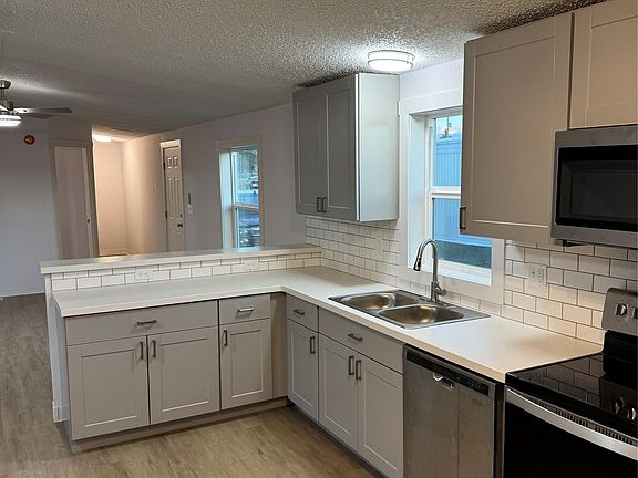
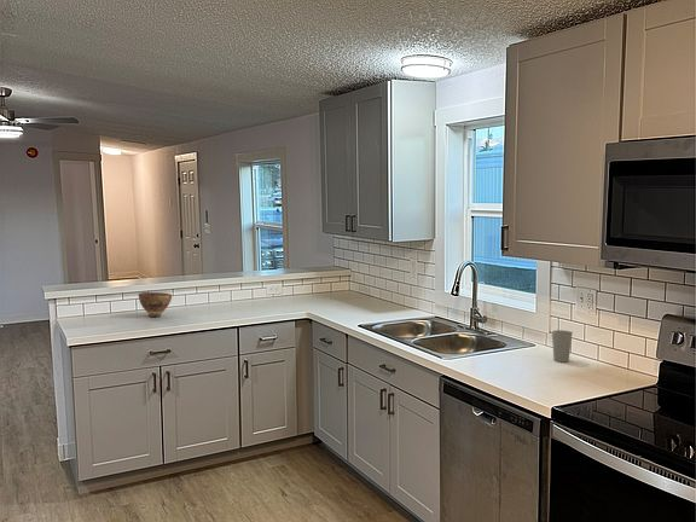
+ cup (561, 344)
+ bowl (156, 303)
